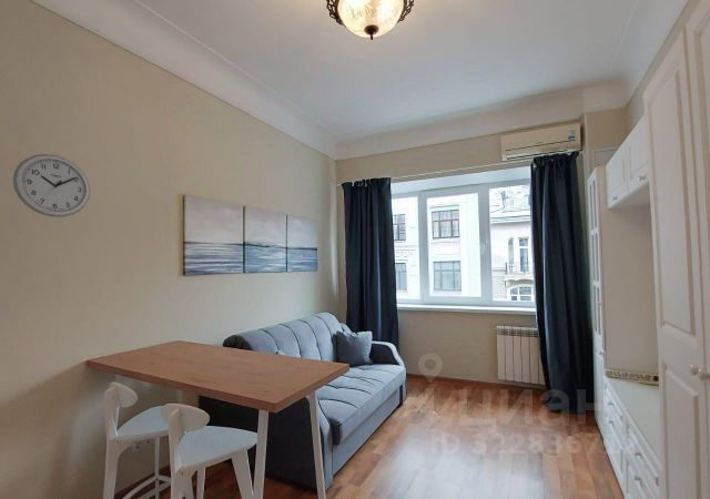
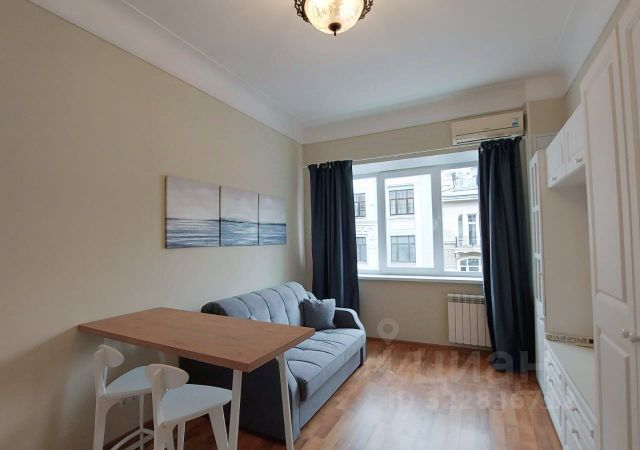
- wall clock (54, 185)
